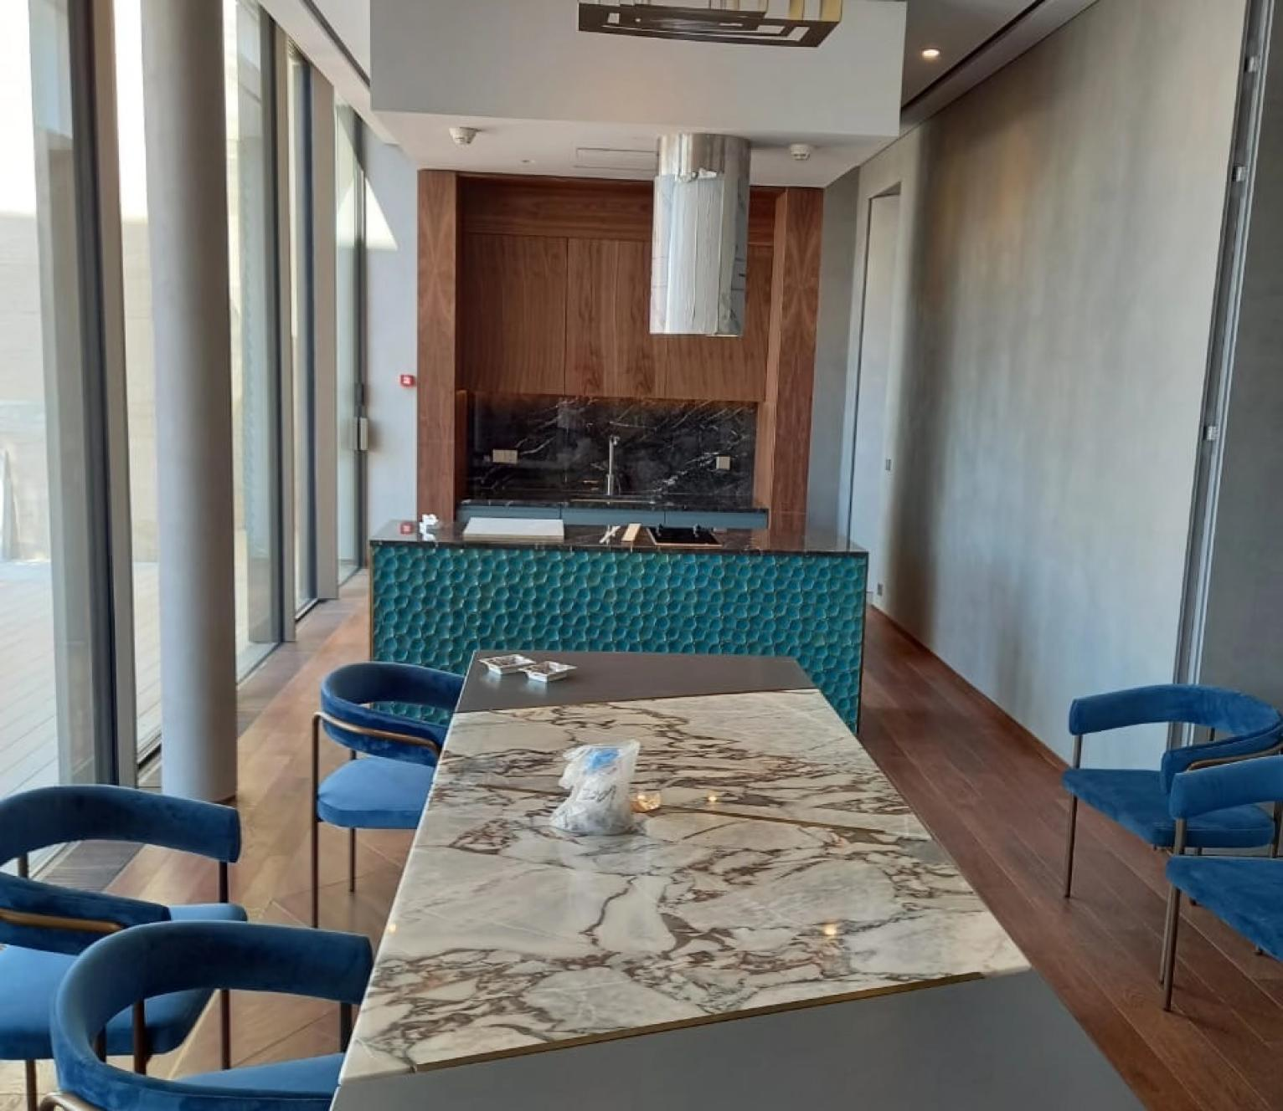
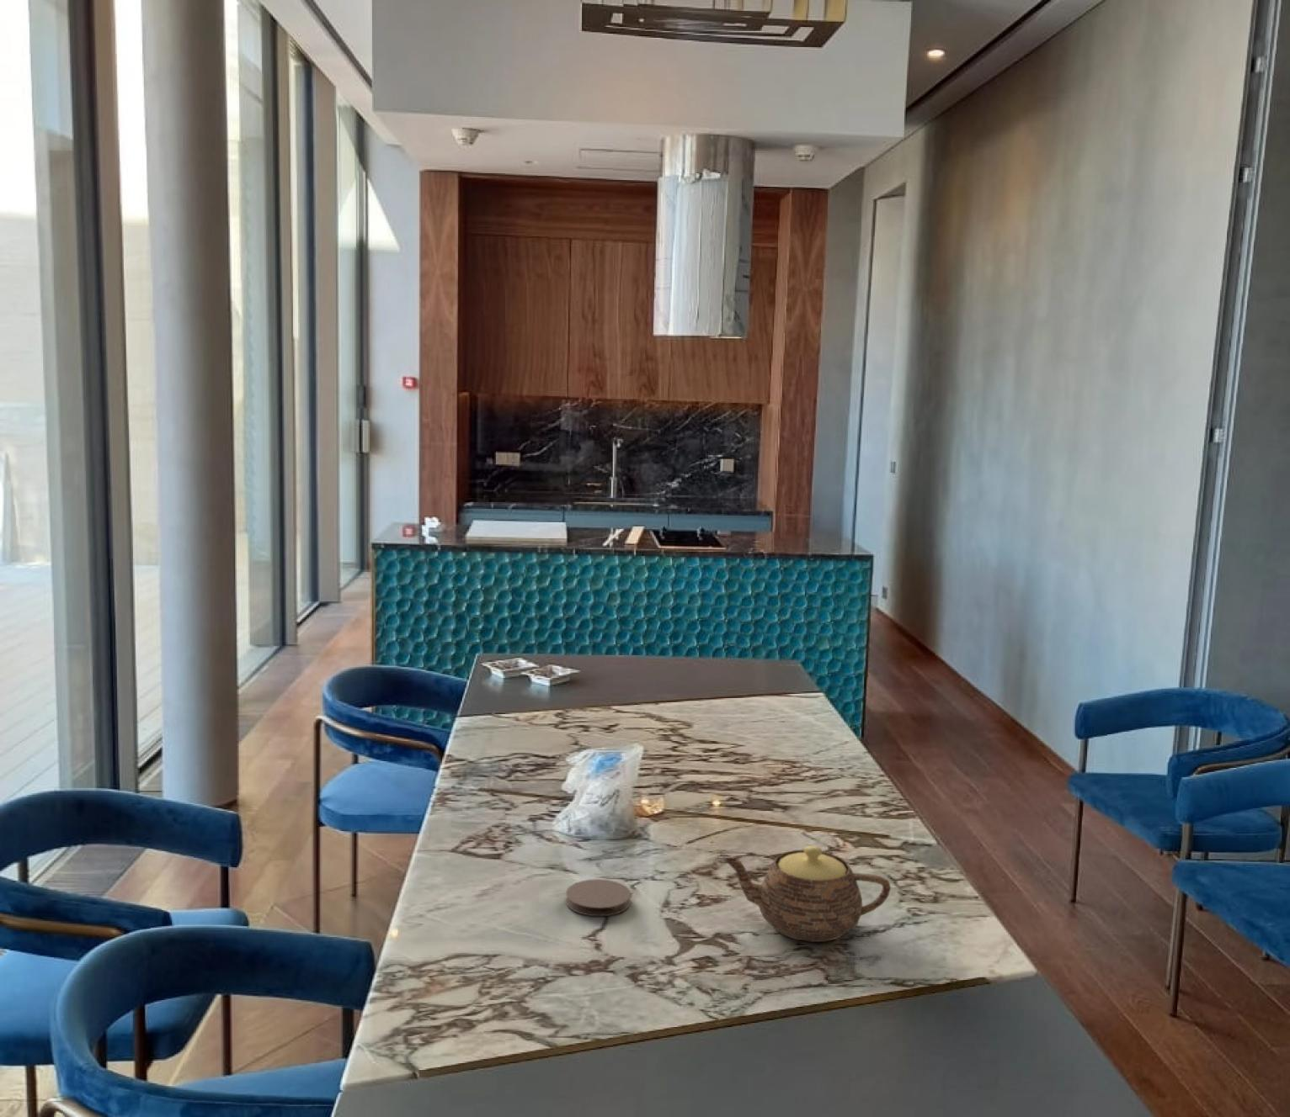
+ teapot (805, 887)
+ coaster (598, 897)
